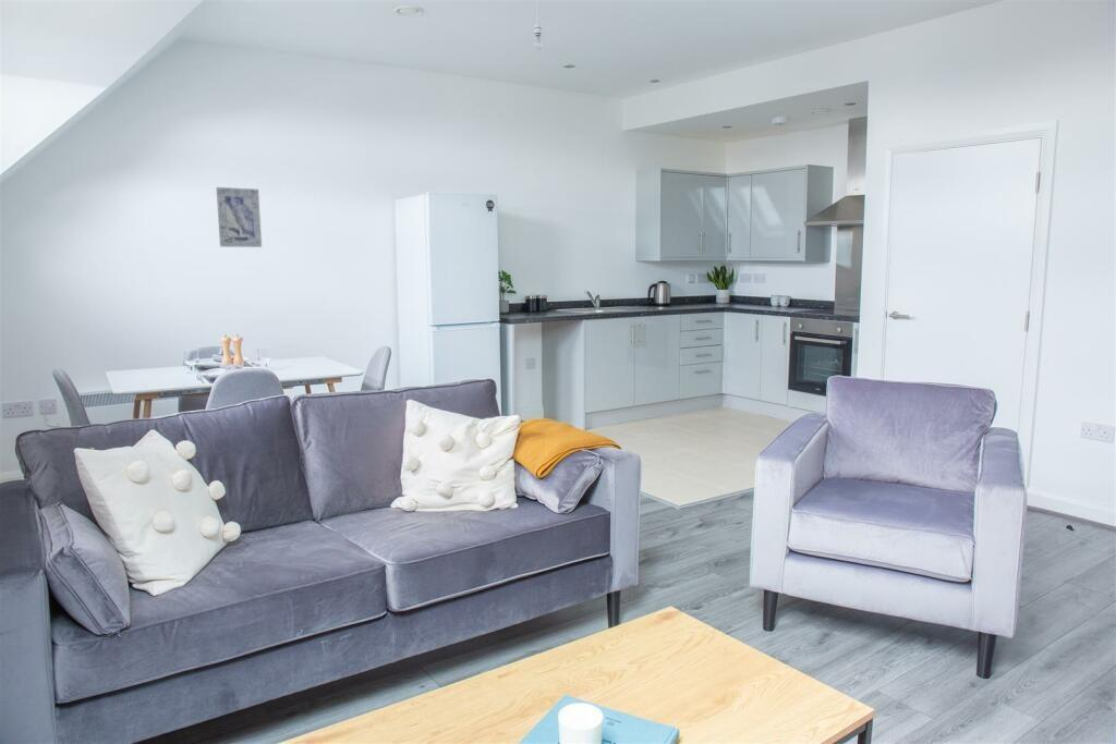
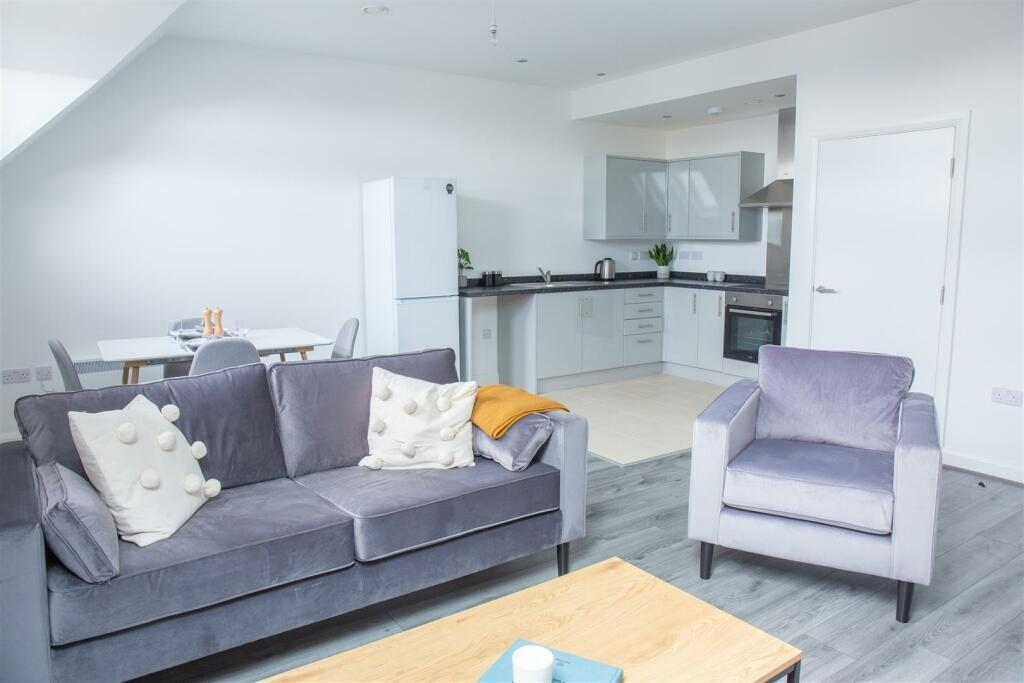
- wall art (239, 217)
